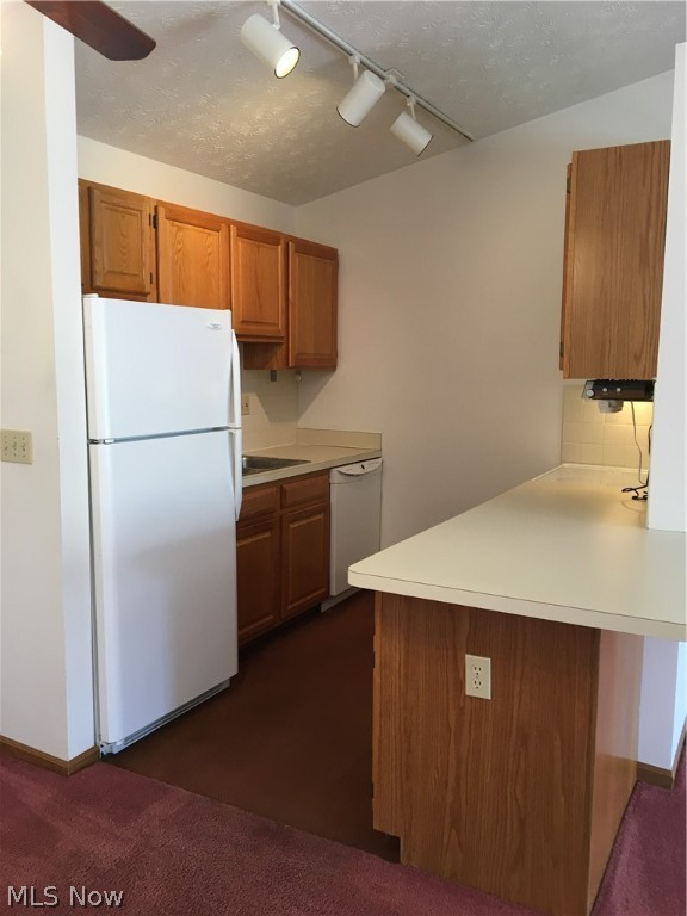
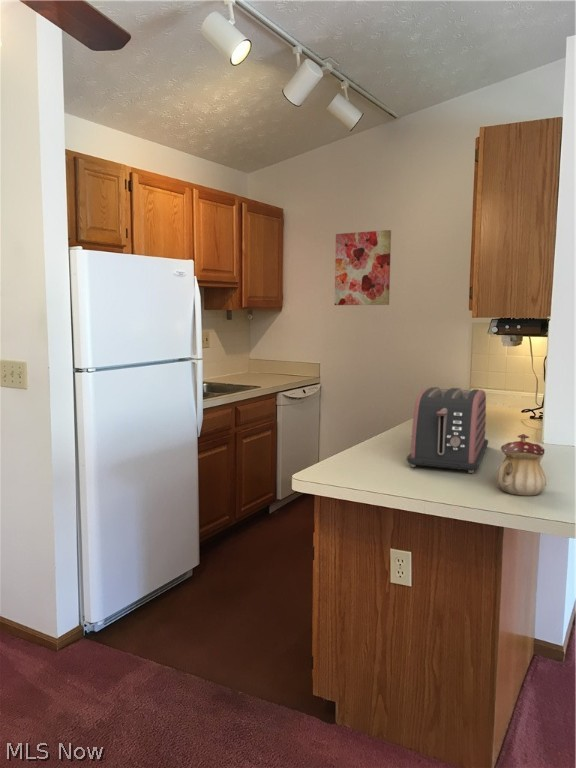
+ wall art (362, 268)
+ toaster (450, 423)
+ teapot (519, 462)
